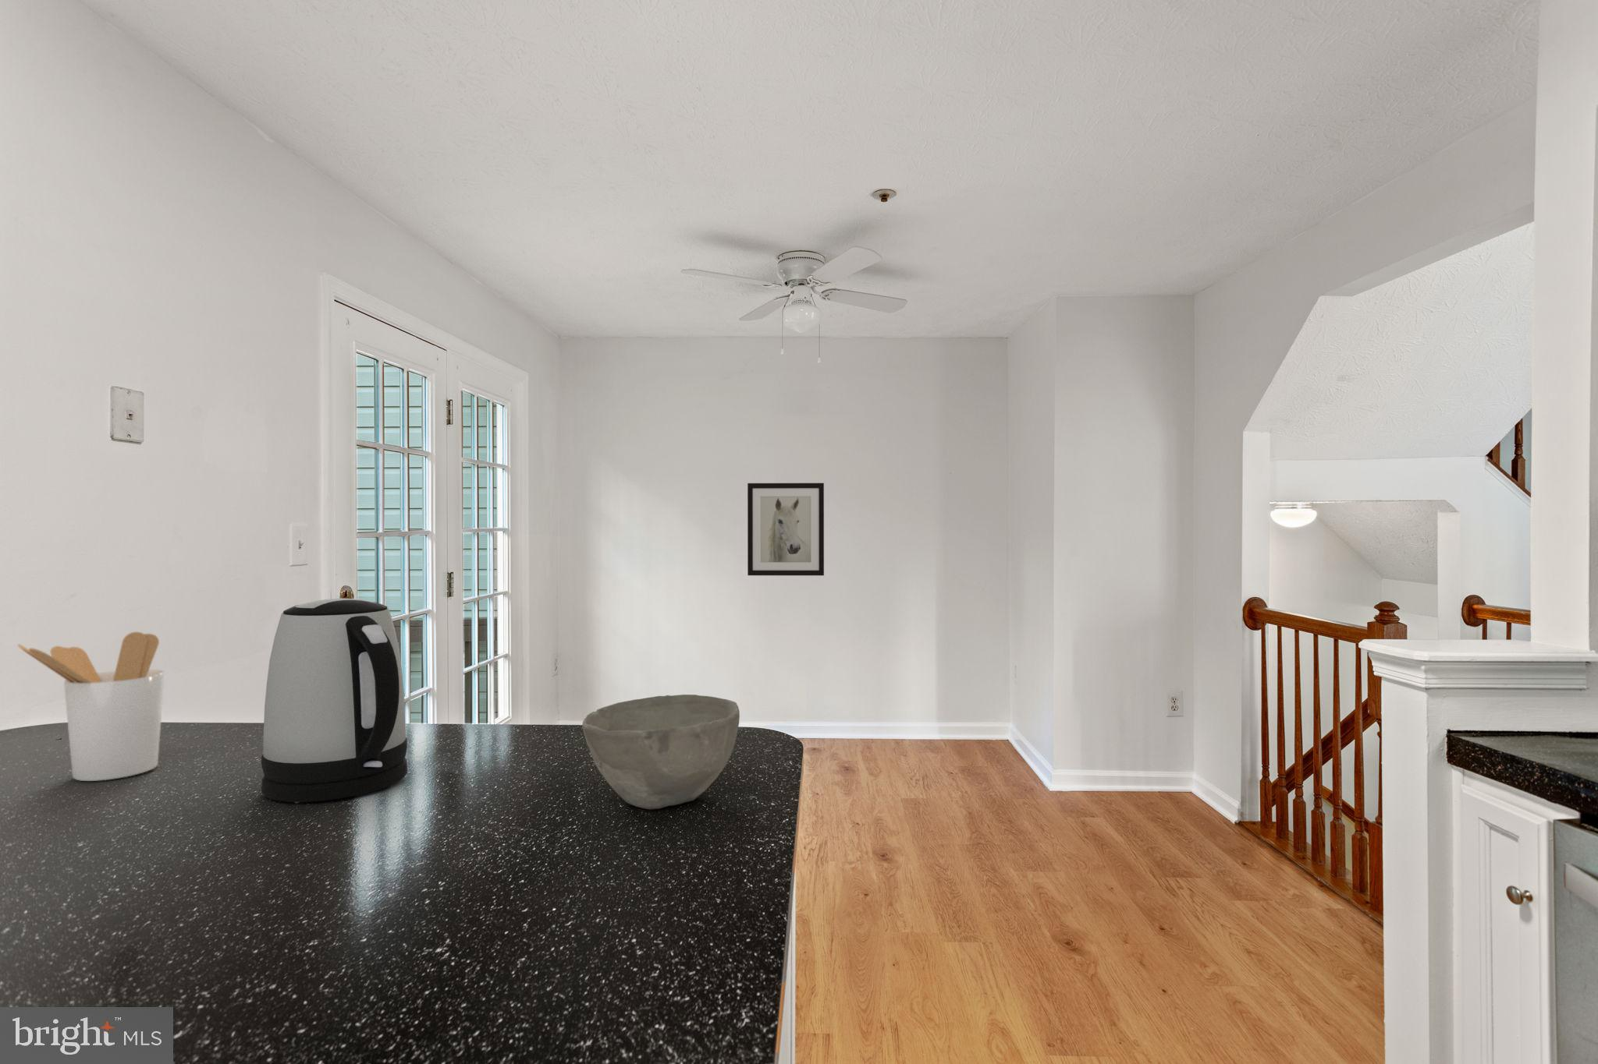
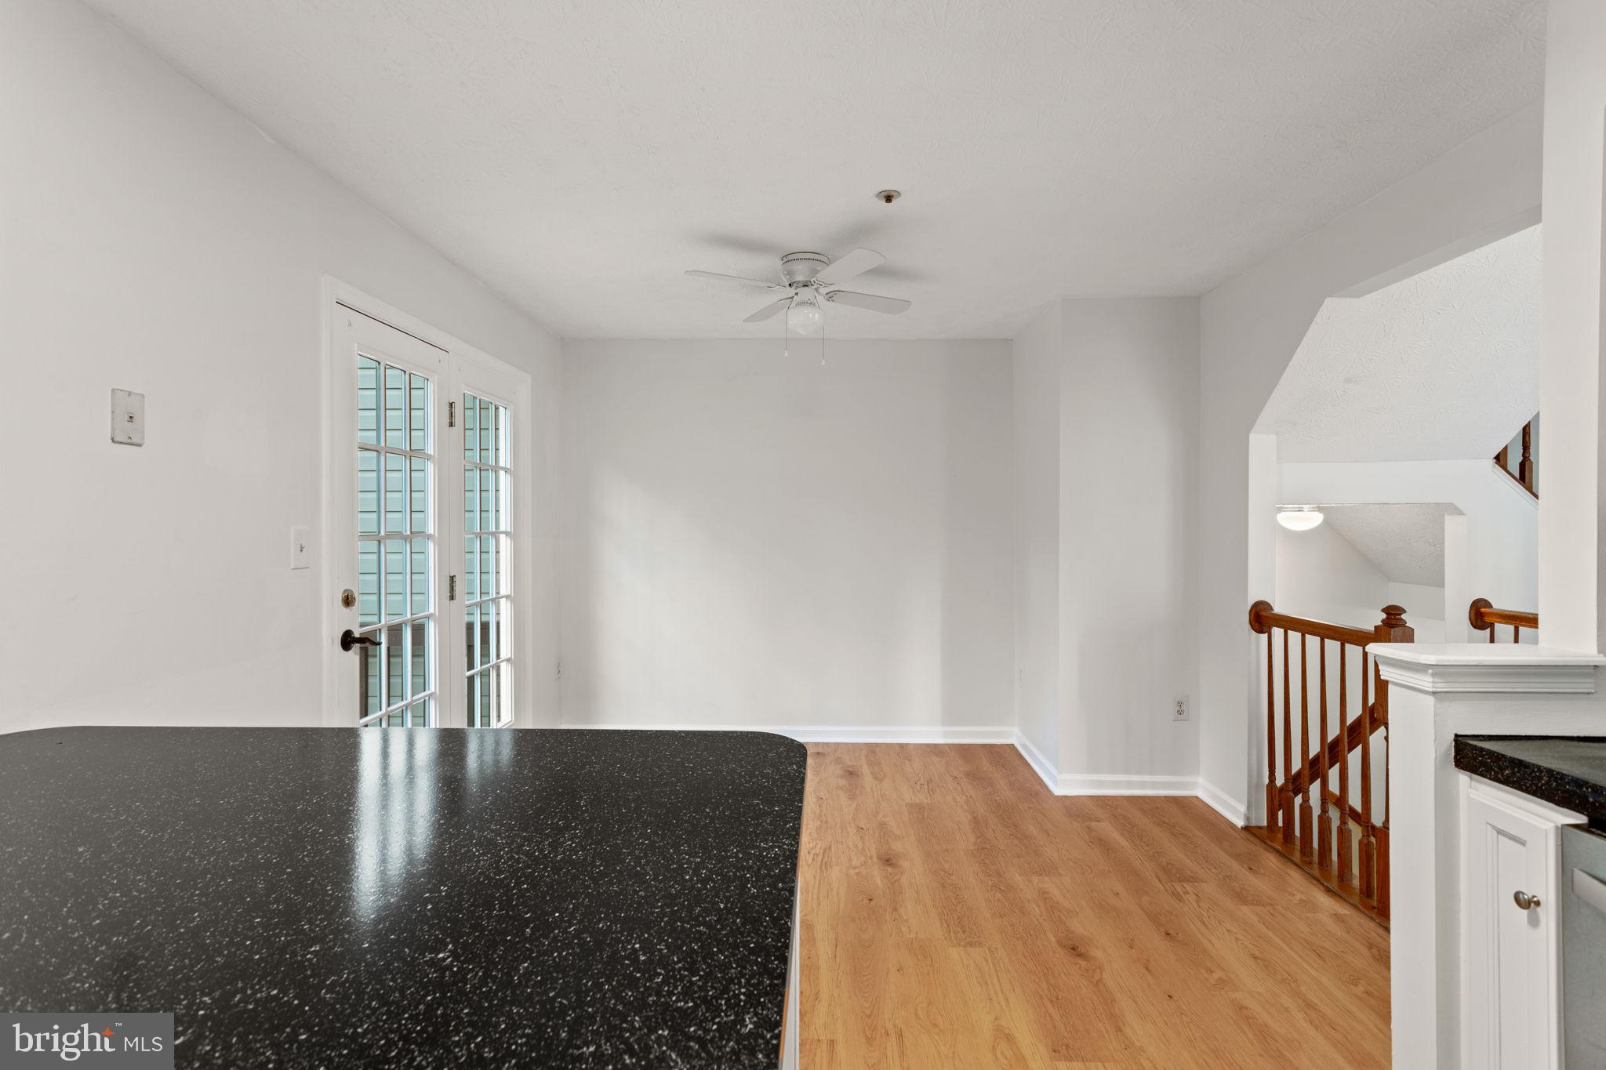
- bowl (663, 752)
- utensil holder (91, 704)
- wall art (785, 530)
- kettle (346, 694)
